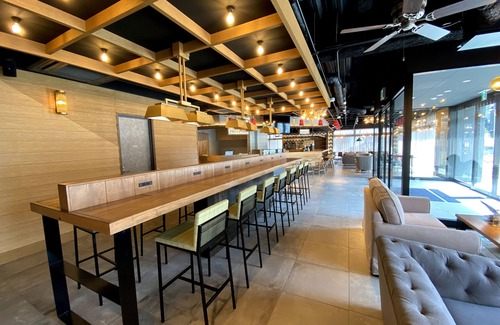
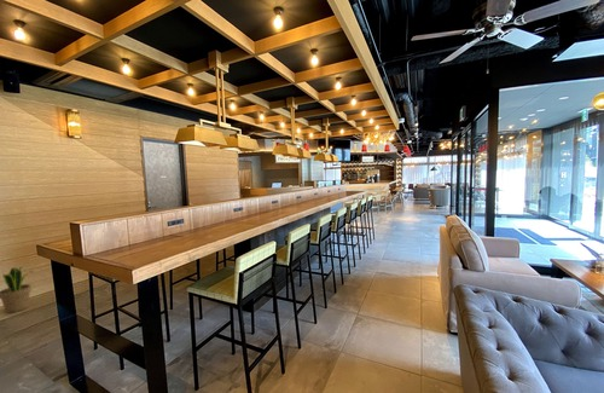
+ potted plant (17, 288)
